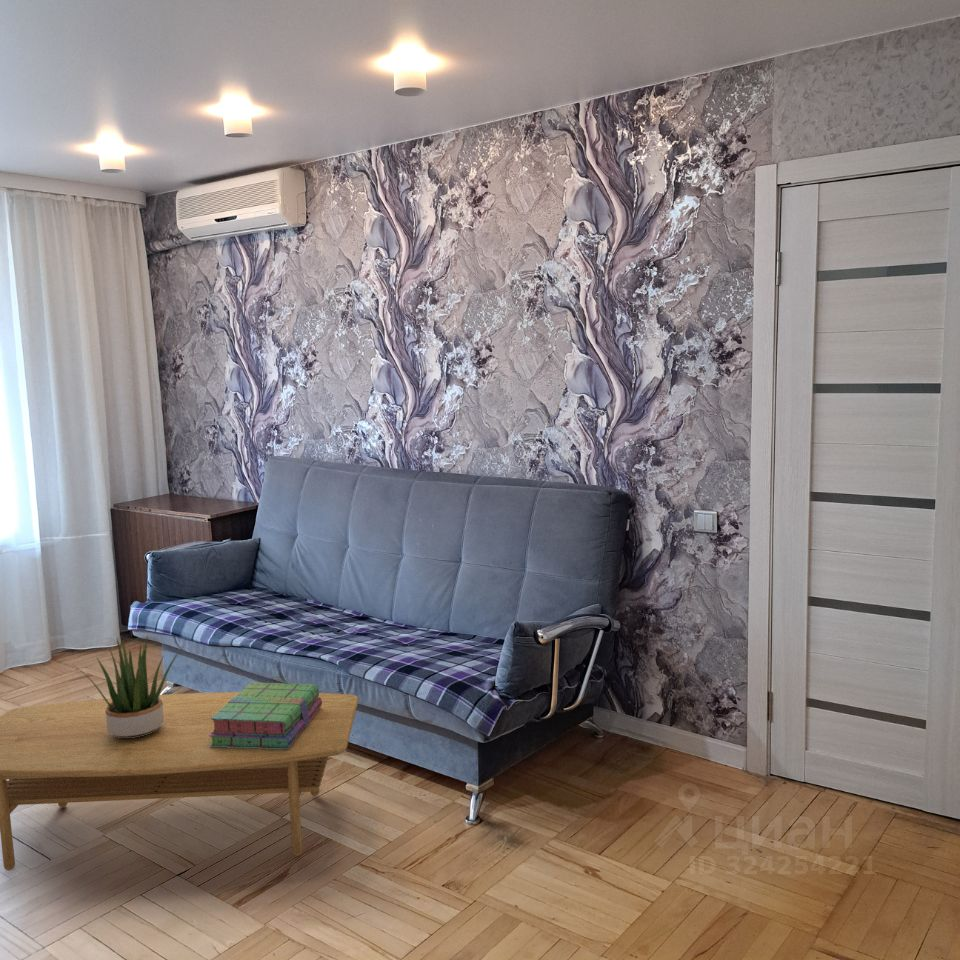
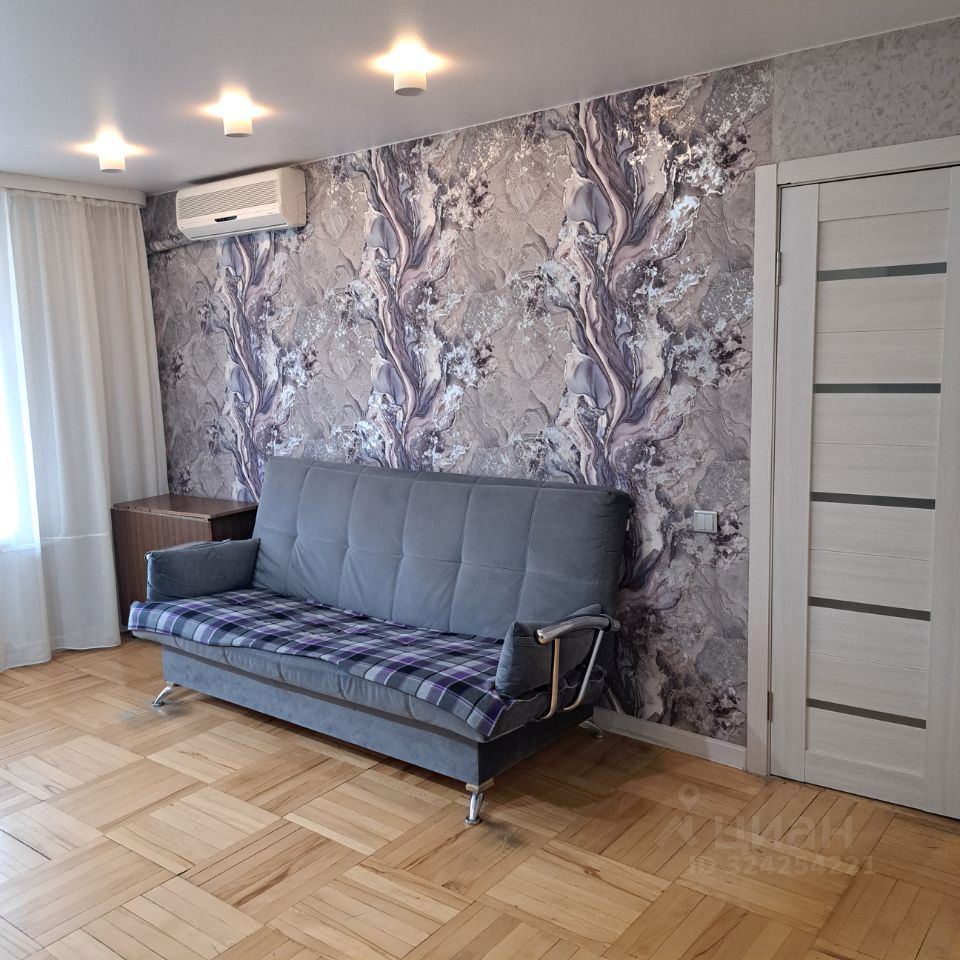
- stack of books (267, 712)
- coffee table (169, 778)
- potted plant (132, 686)
